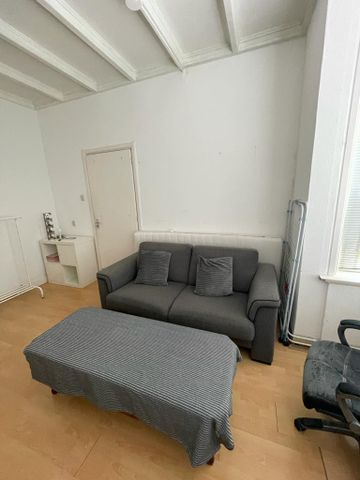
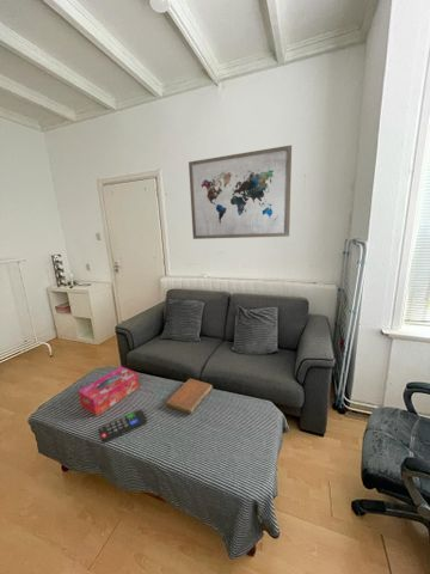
+ notebook (190, 395)
+ wall art (236, 197)
+ remote control (123, 425)
+ tissue box (110, 389)
